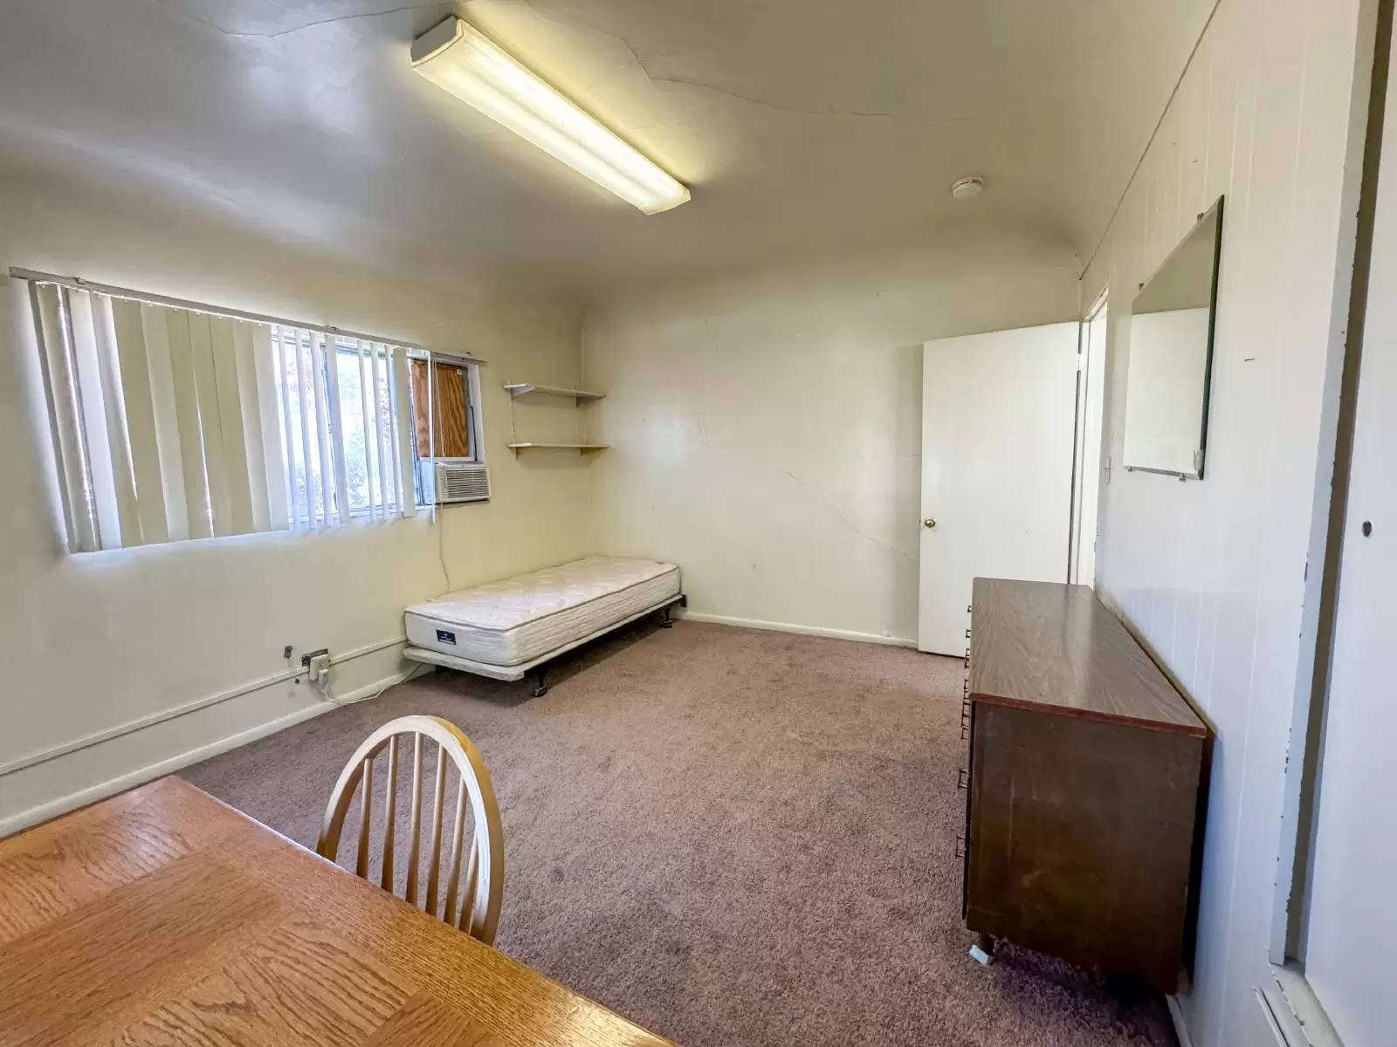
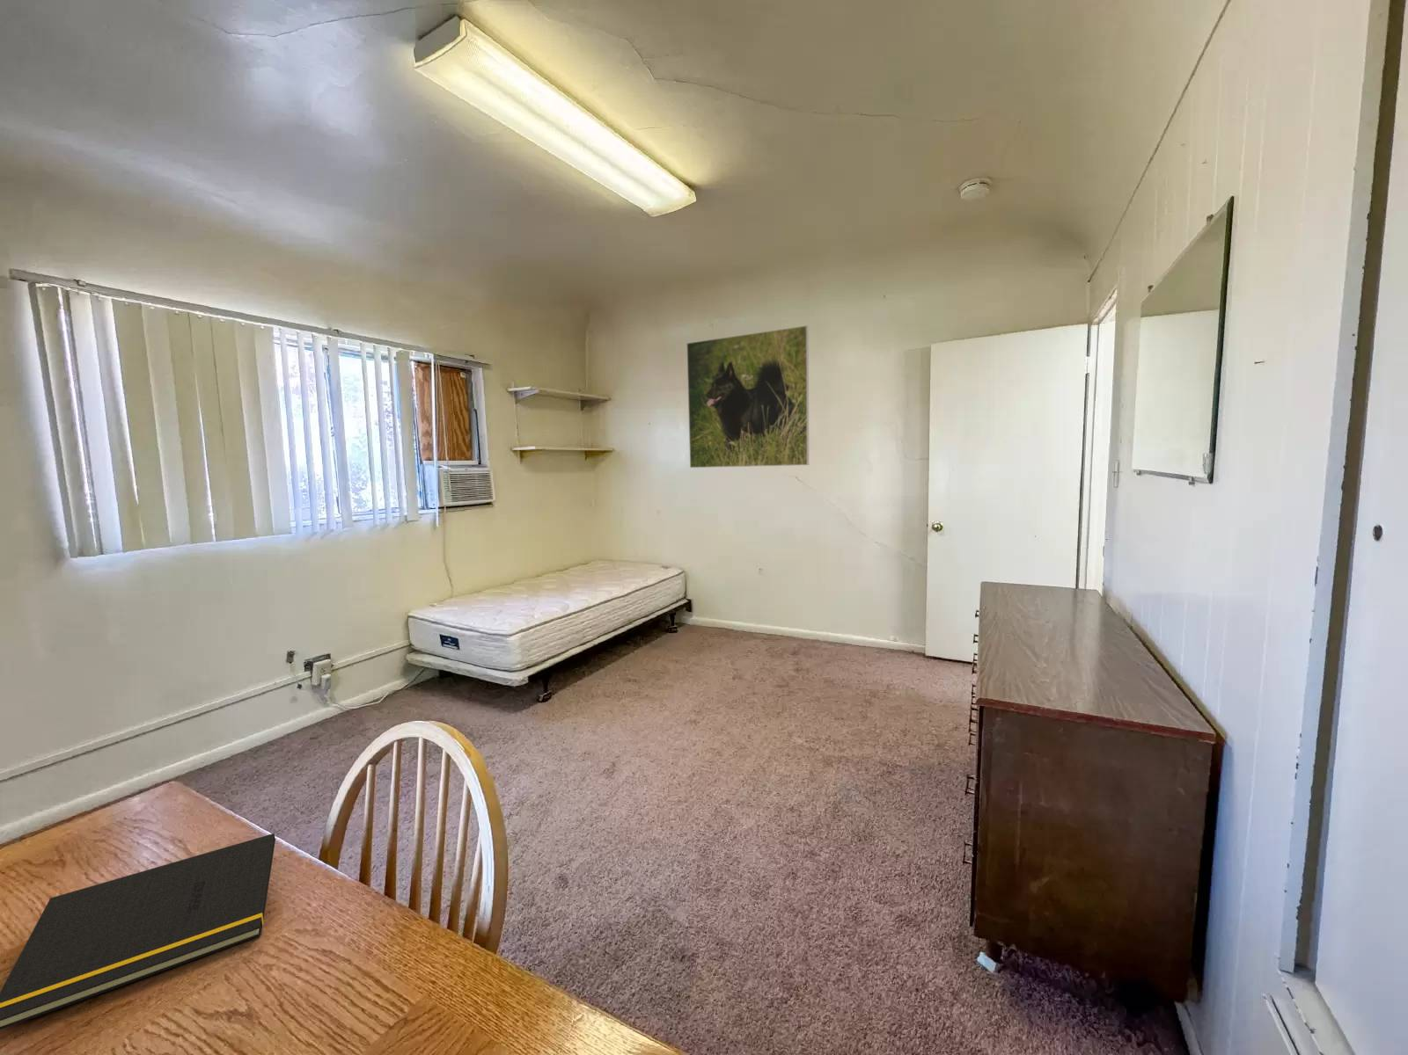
+ notepad (155, 916)
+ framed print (745, 401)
